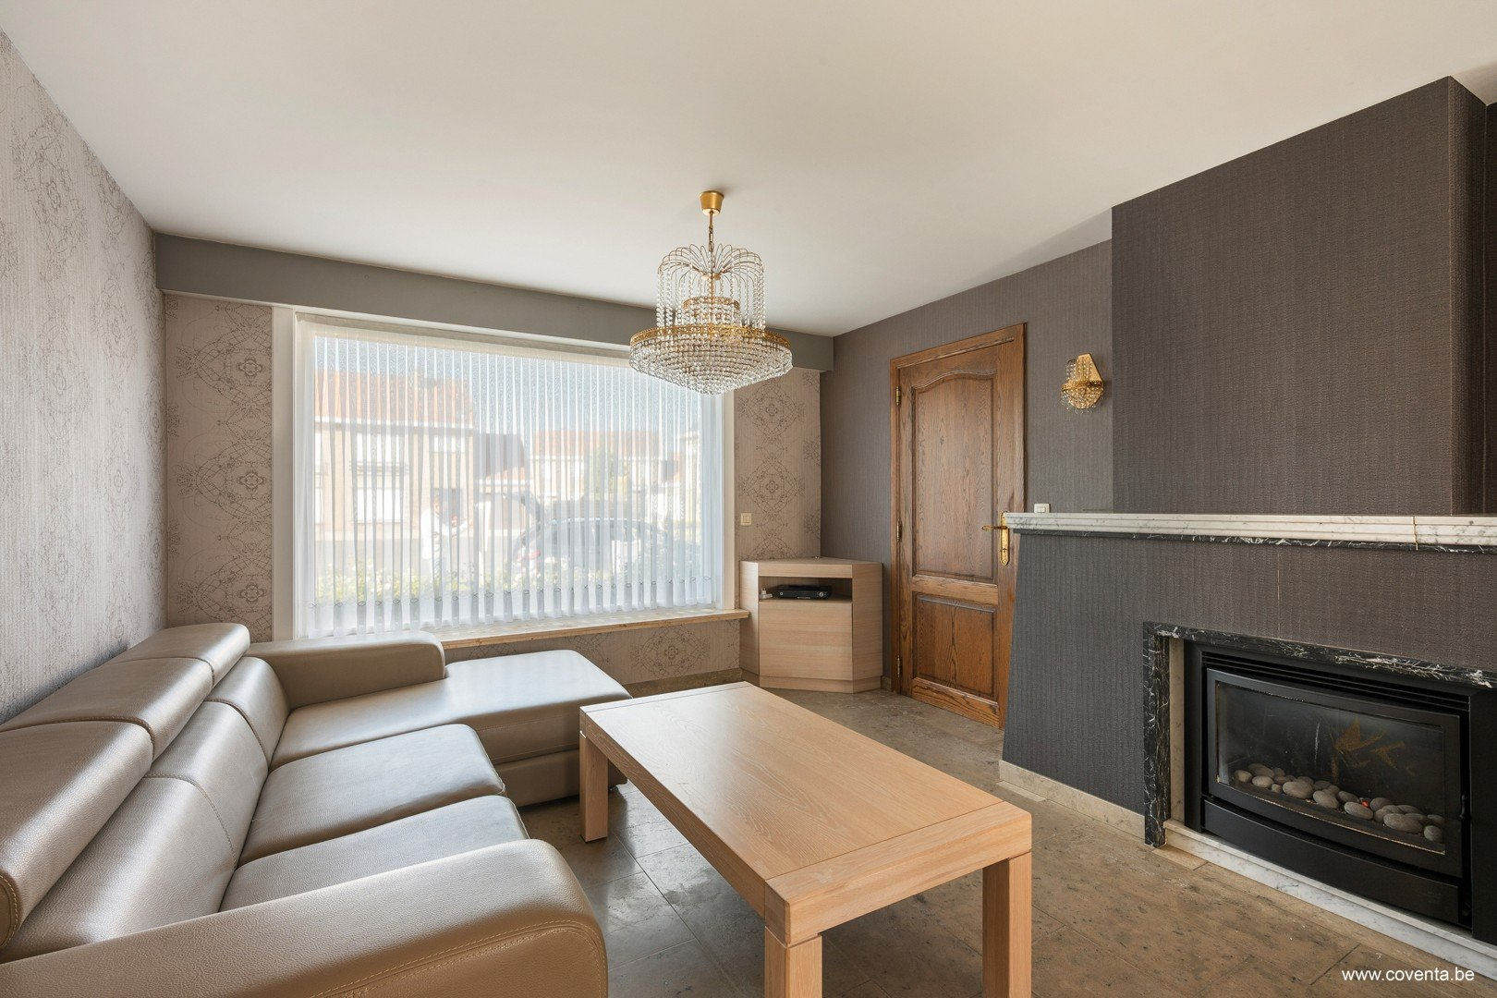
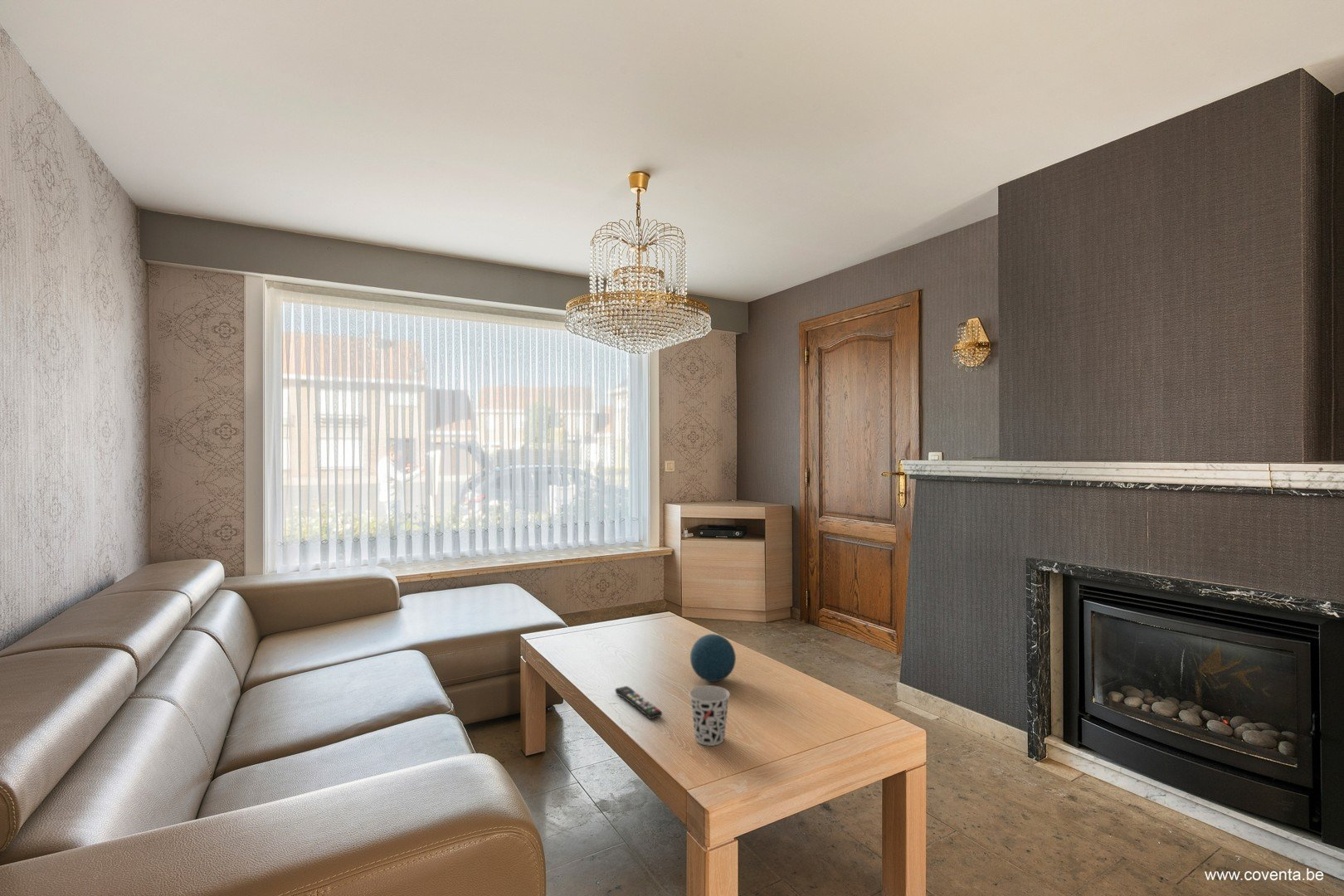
+ remote control (637, 701)
+ decorative orb (713, 657)
+ cup (709, 716)
